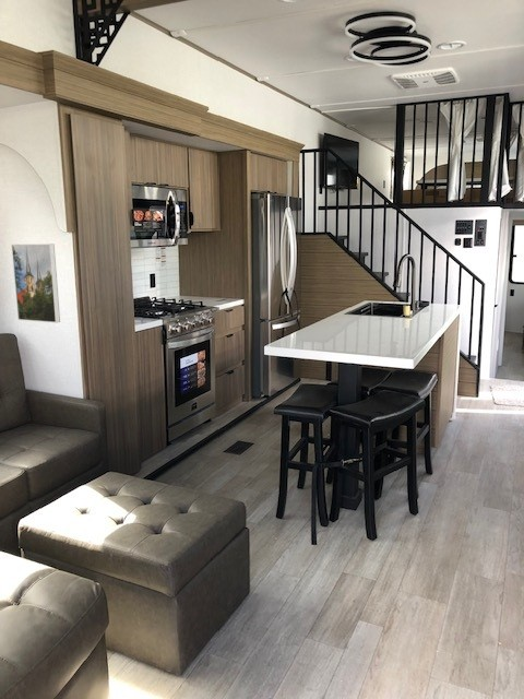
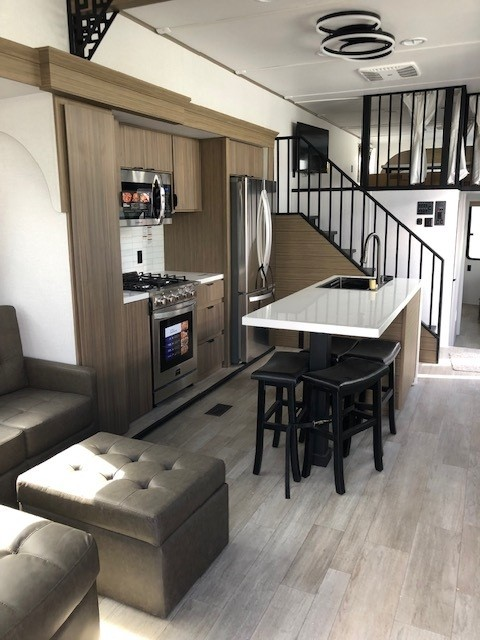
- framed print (35, 283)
